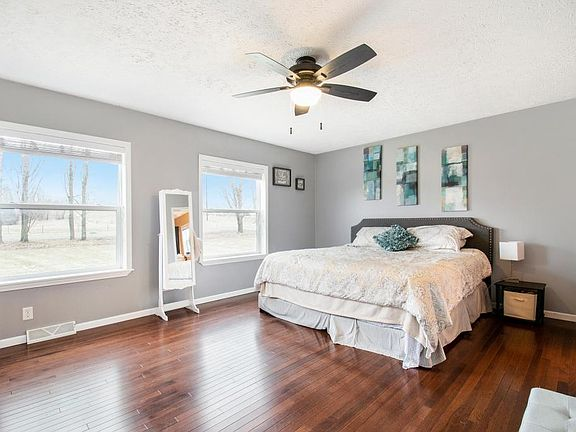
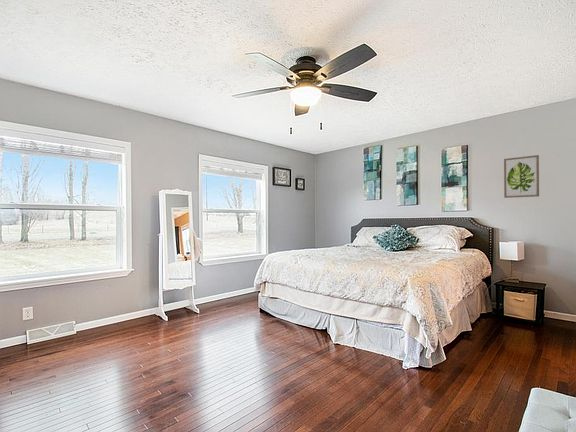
+ wall art (521, 177)
